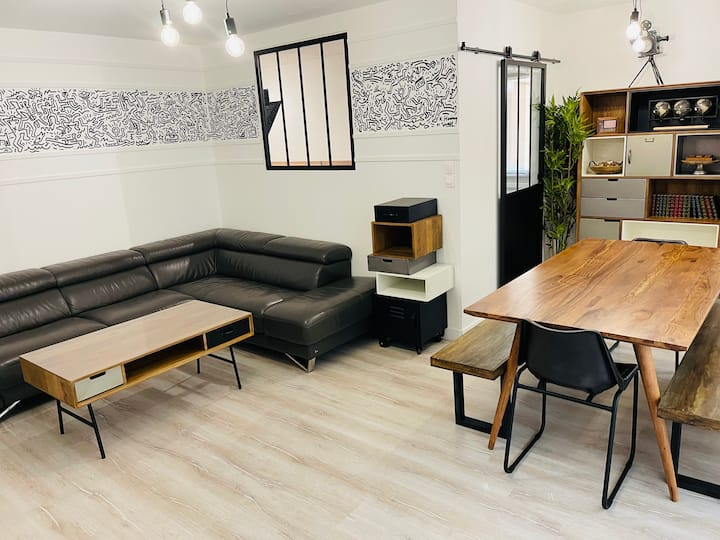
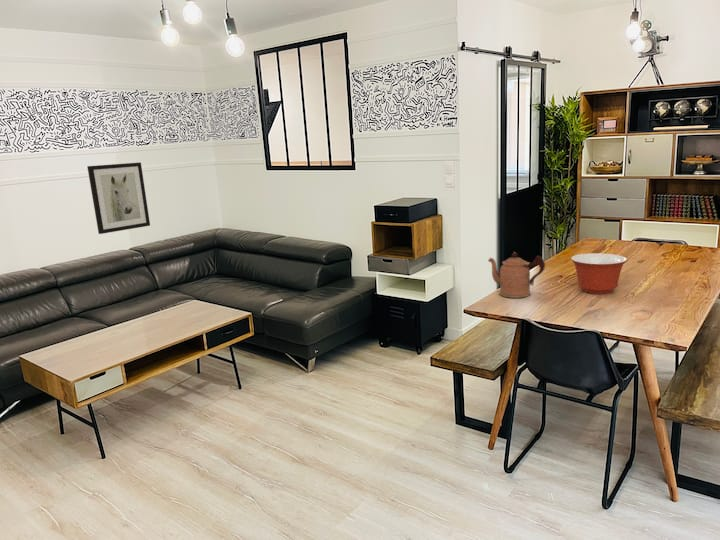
+ mixing bowl (597, 274)
+ coffeepot (515, 273)
+ wall art (120, 197)
